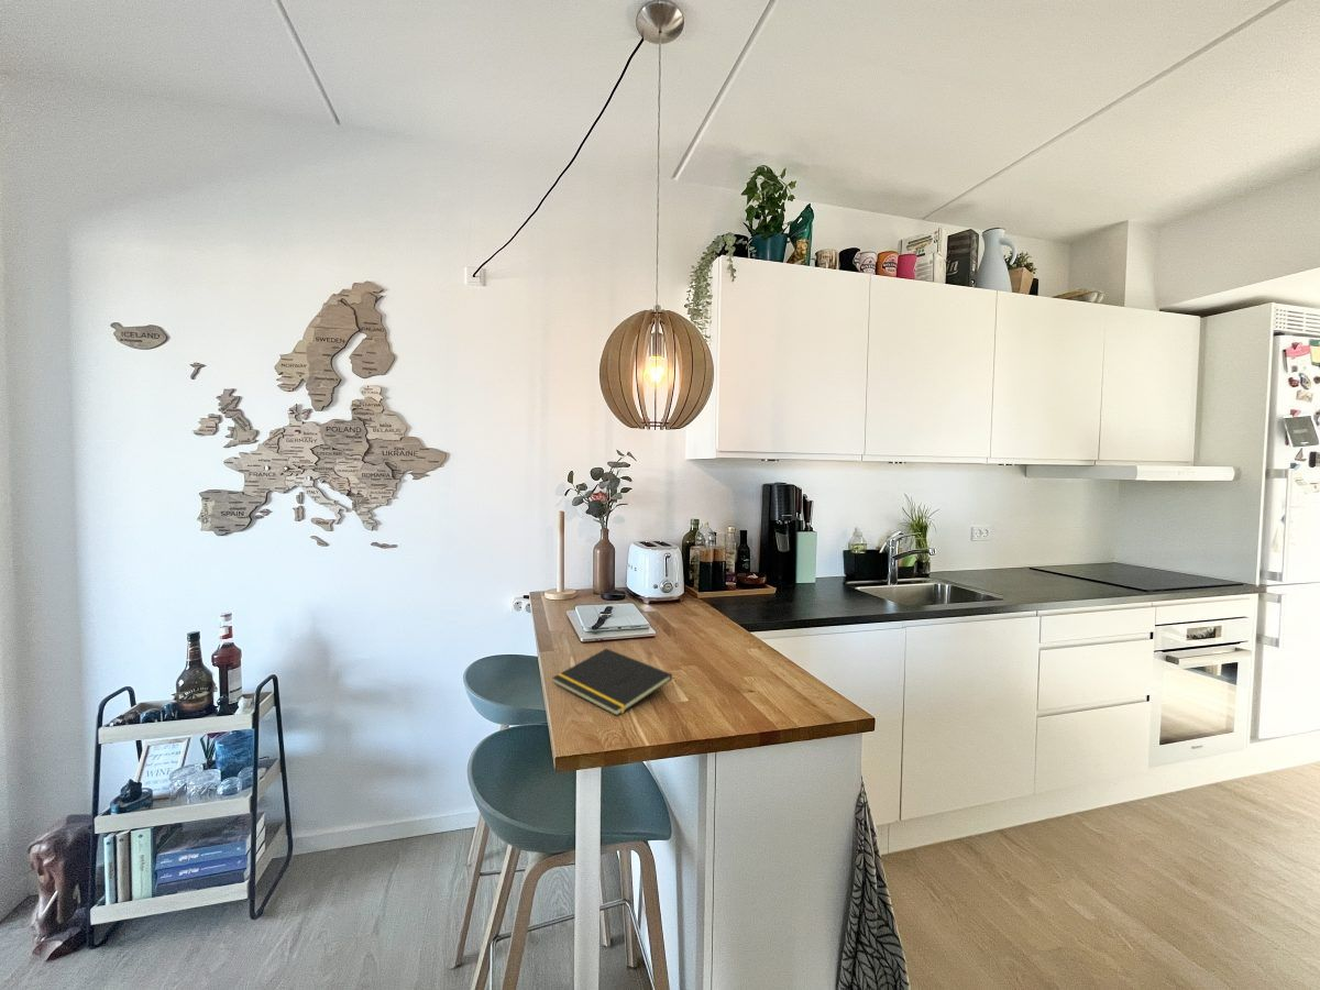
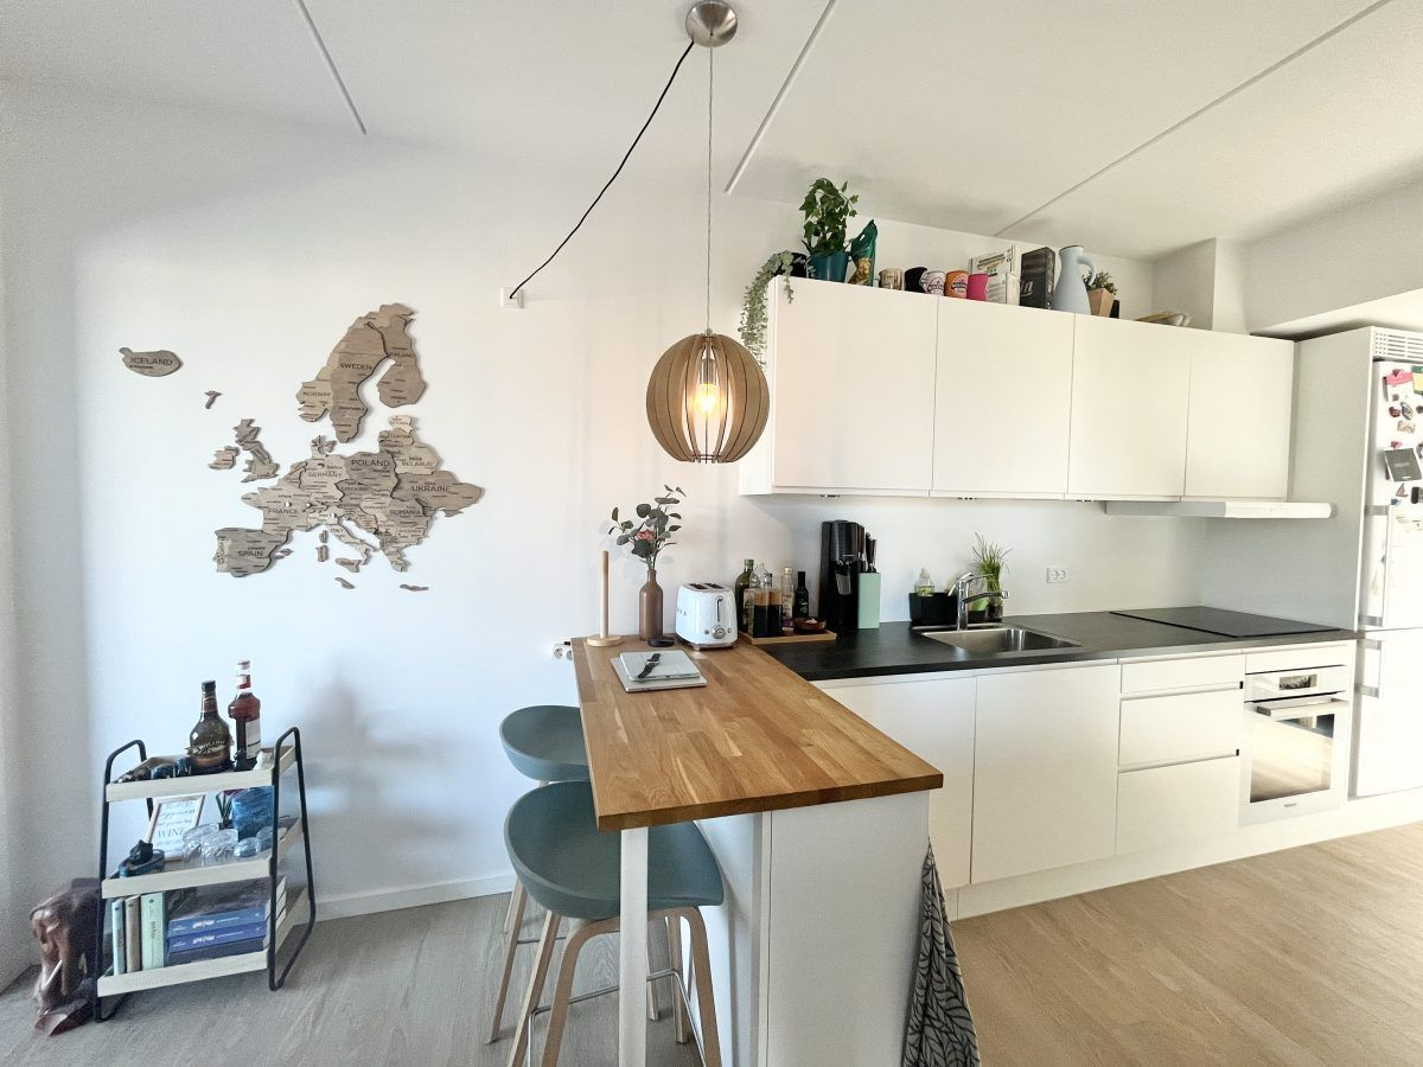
- notepad (610, 678)
